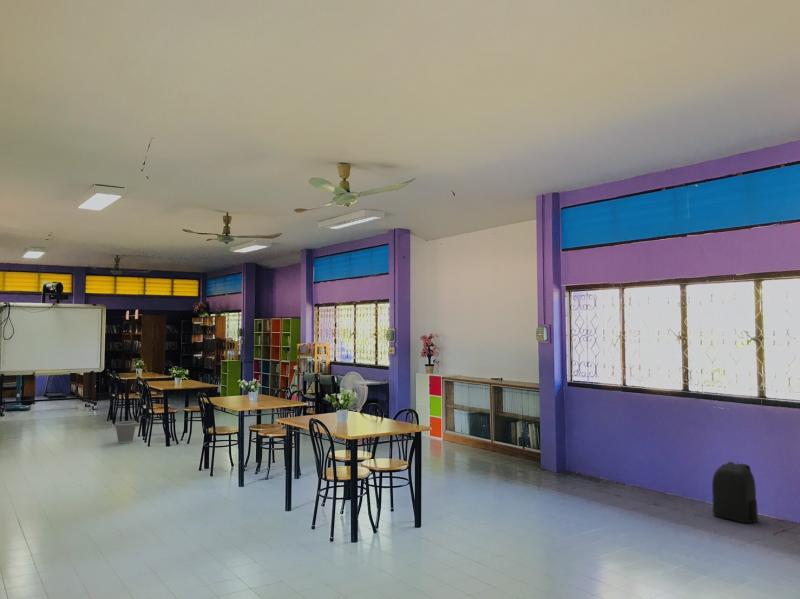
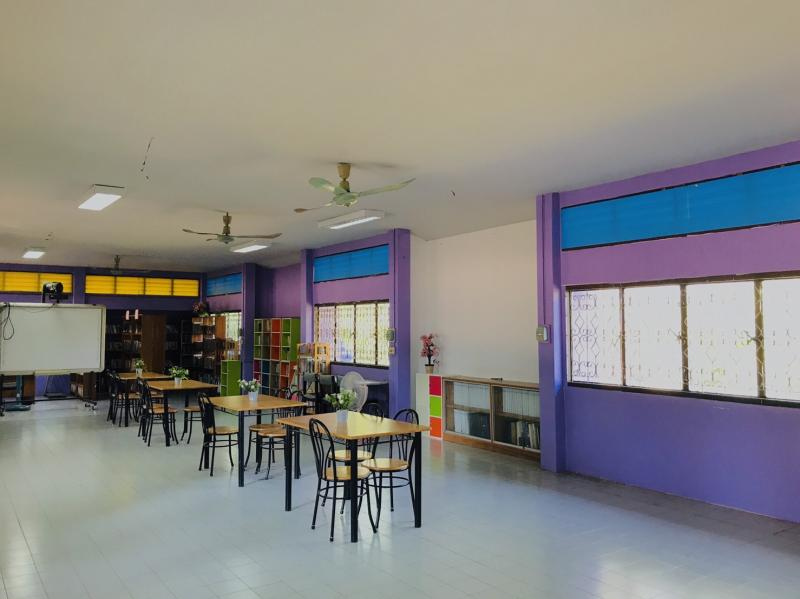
- backpack (735, 488)
- wastebasket (125, 432)
